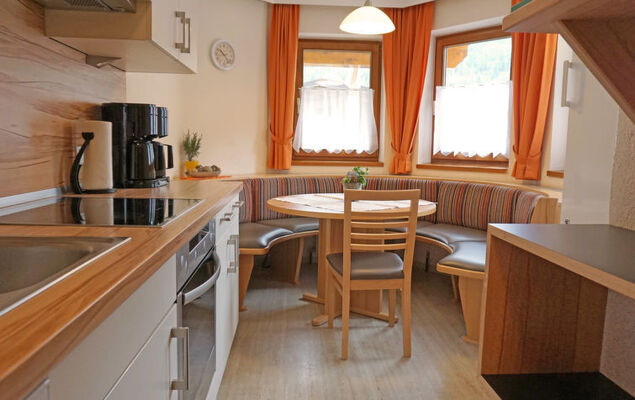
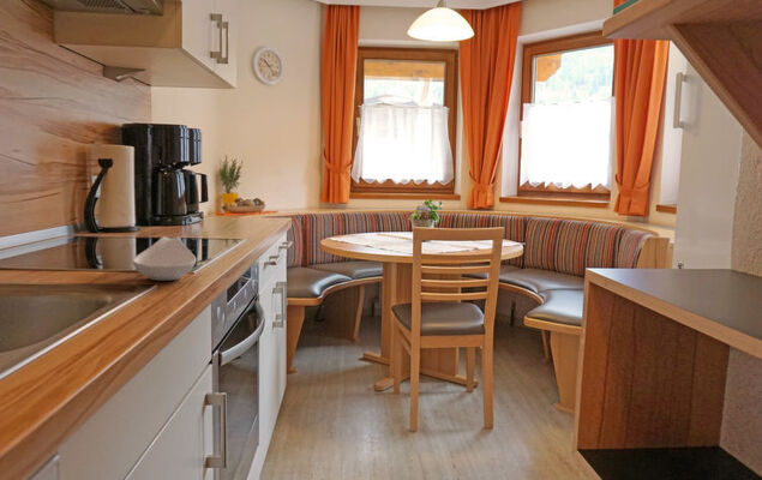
+ spoon rest (167, 256)
